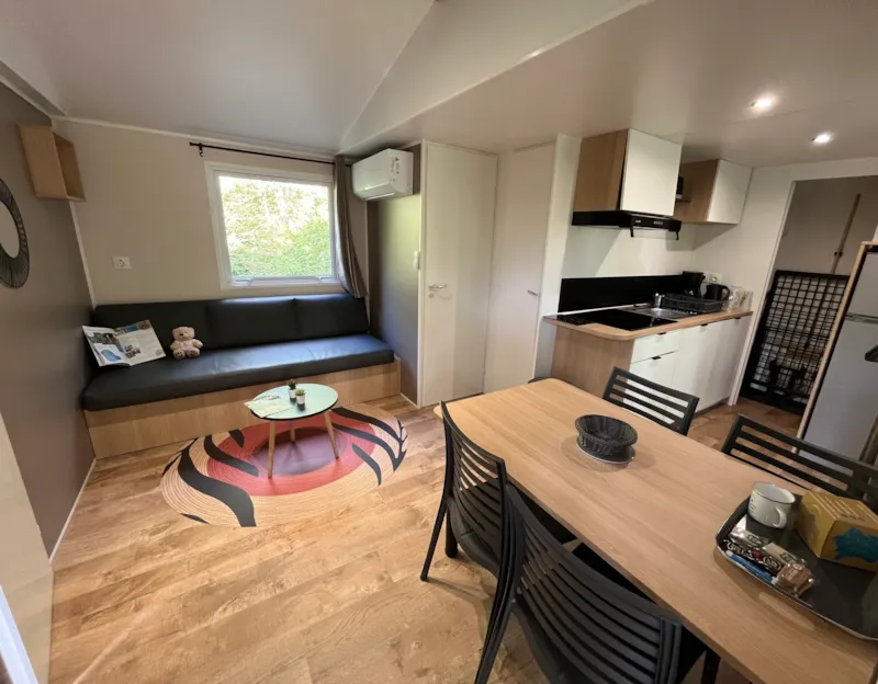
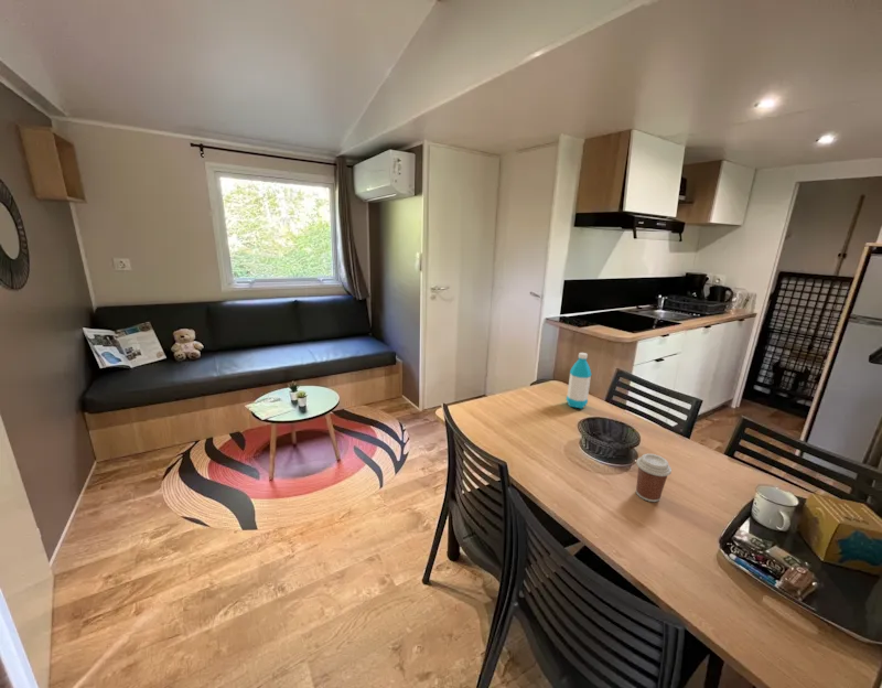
+ coffee cup (650, 477)
+ water bottle (579, 379)
